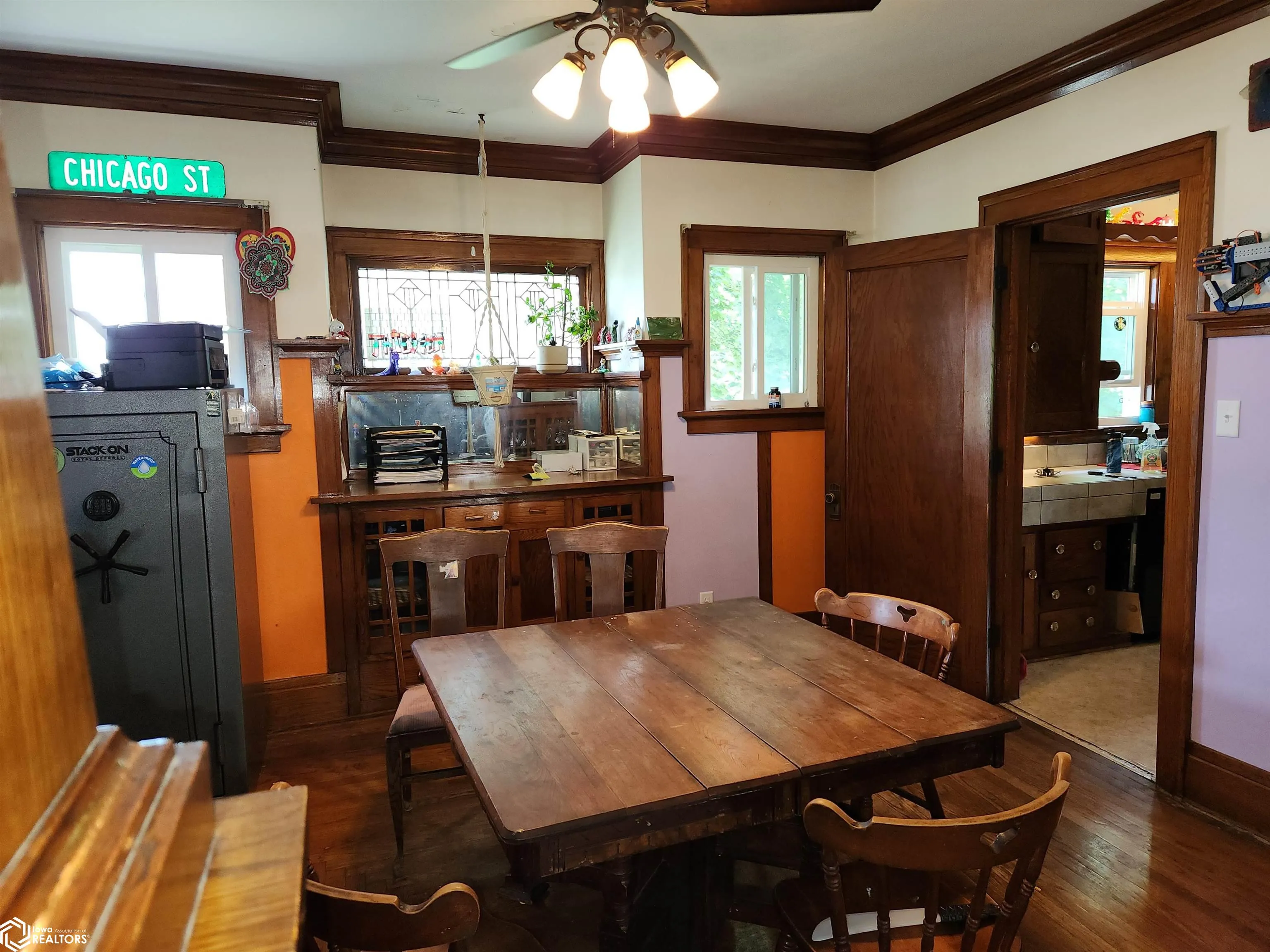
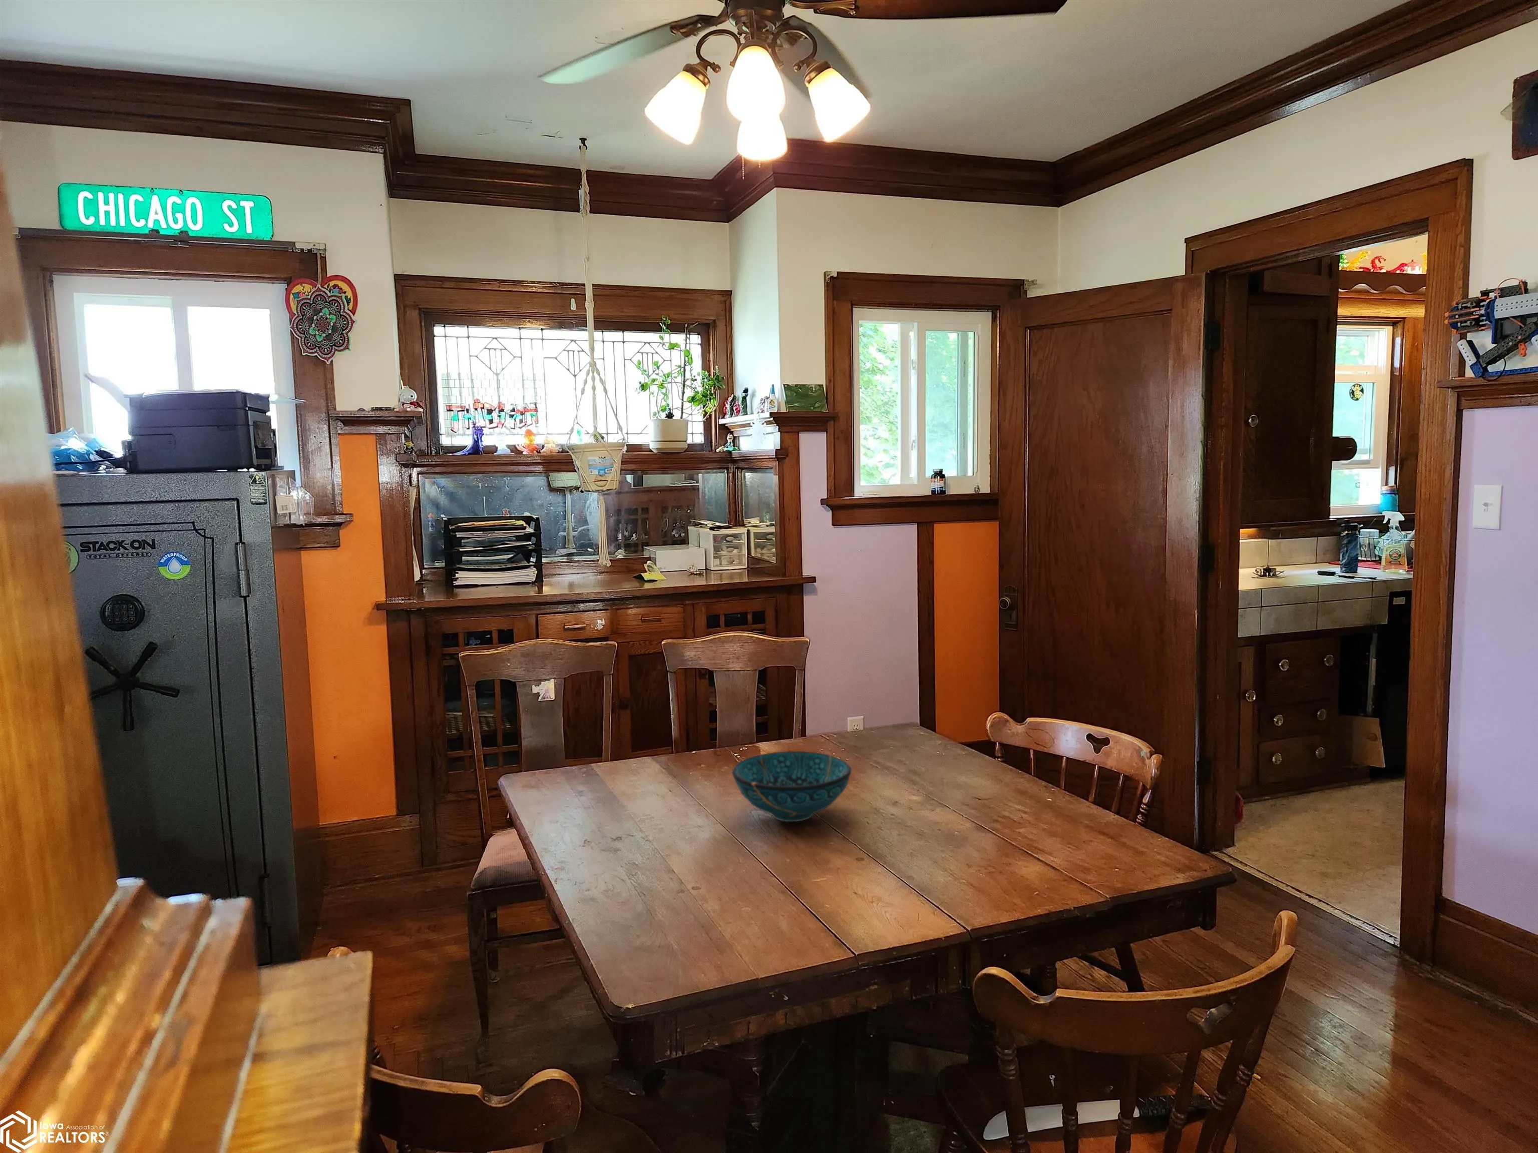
+ decorative bowl (792, 791)
